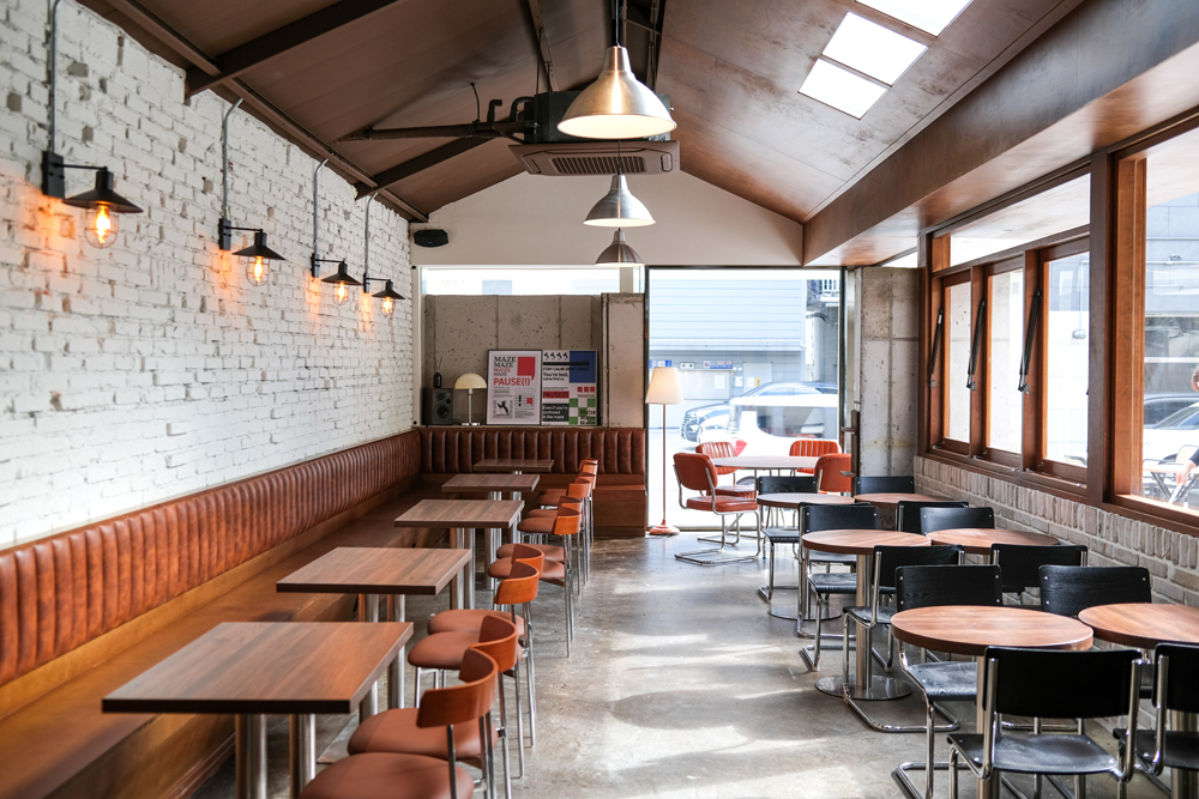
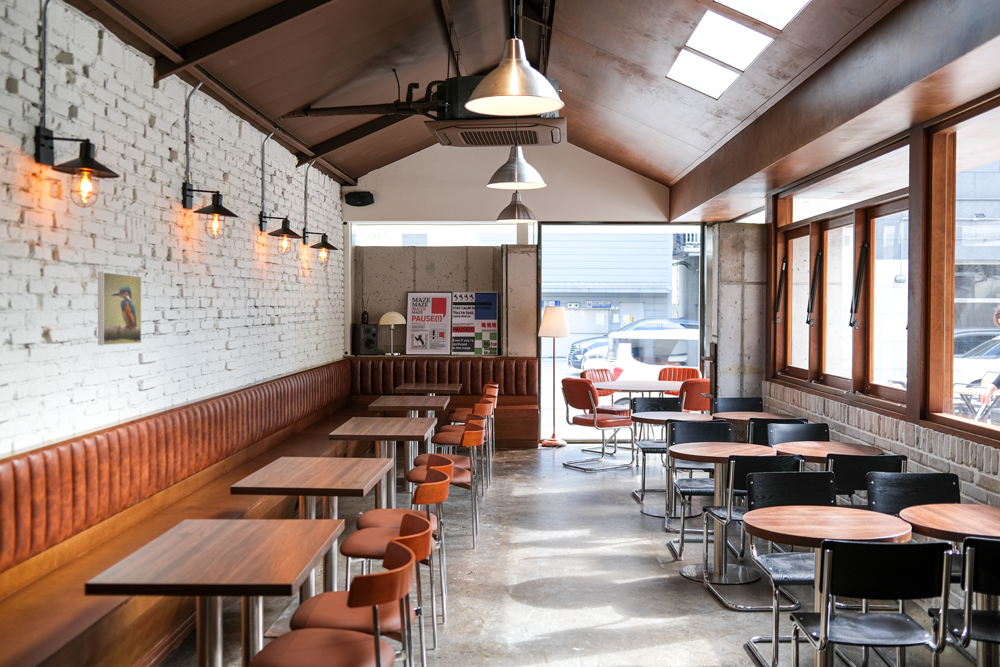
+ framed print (120, 309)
